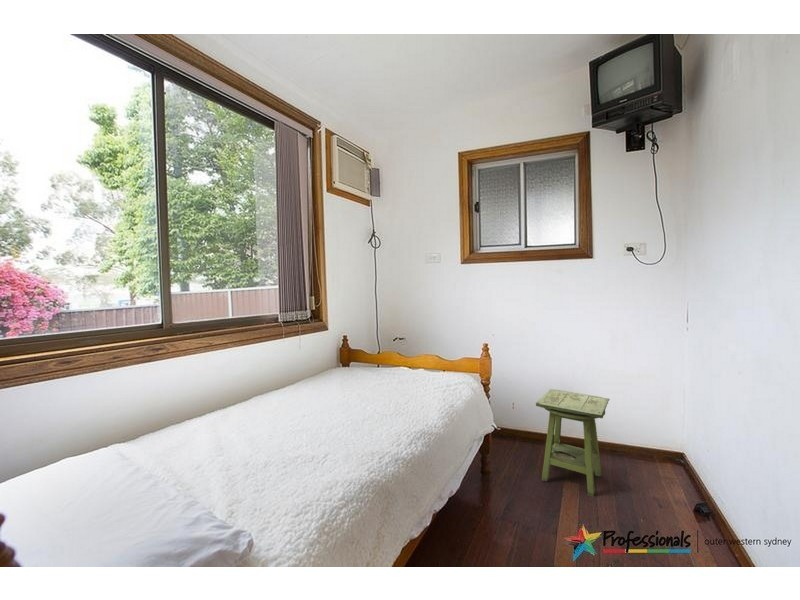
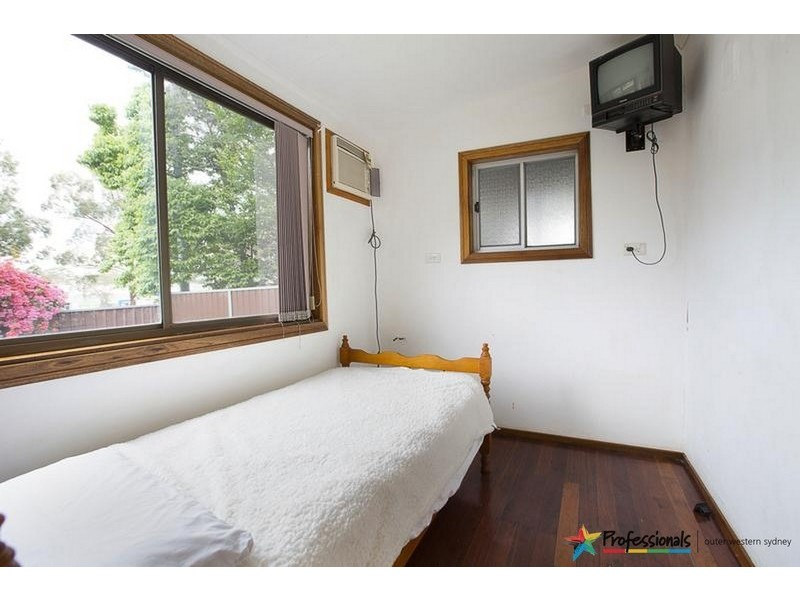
- side table (573, 446)
